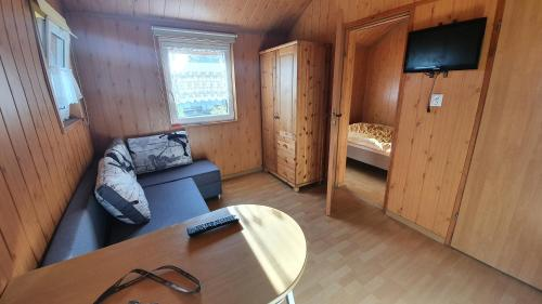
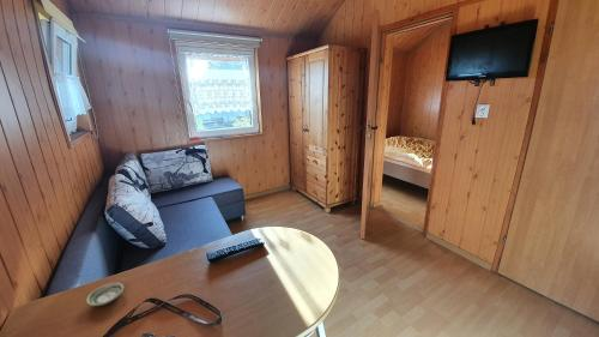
+ saucer (105, 295)
